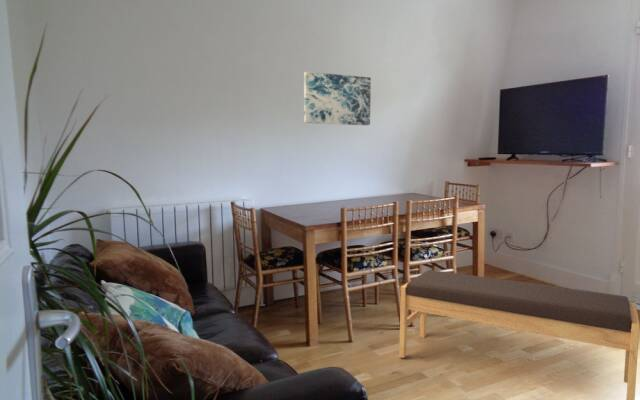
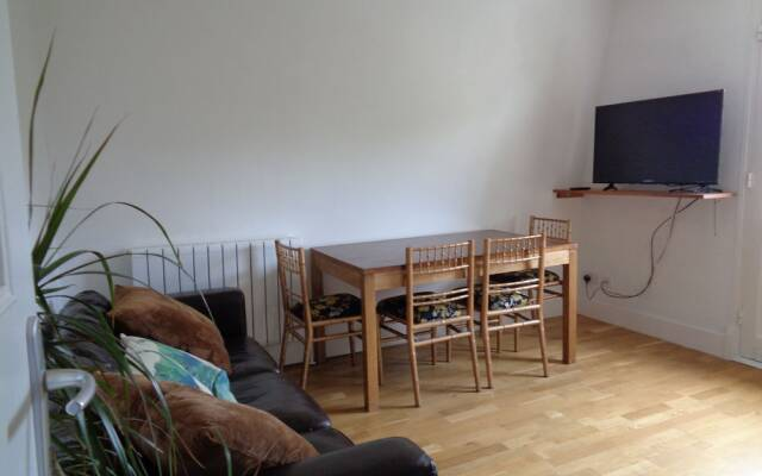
- wall art (338, 99)
- bench (510, 327)
